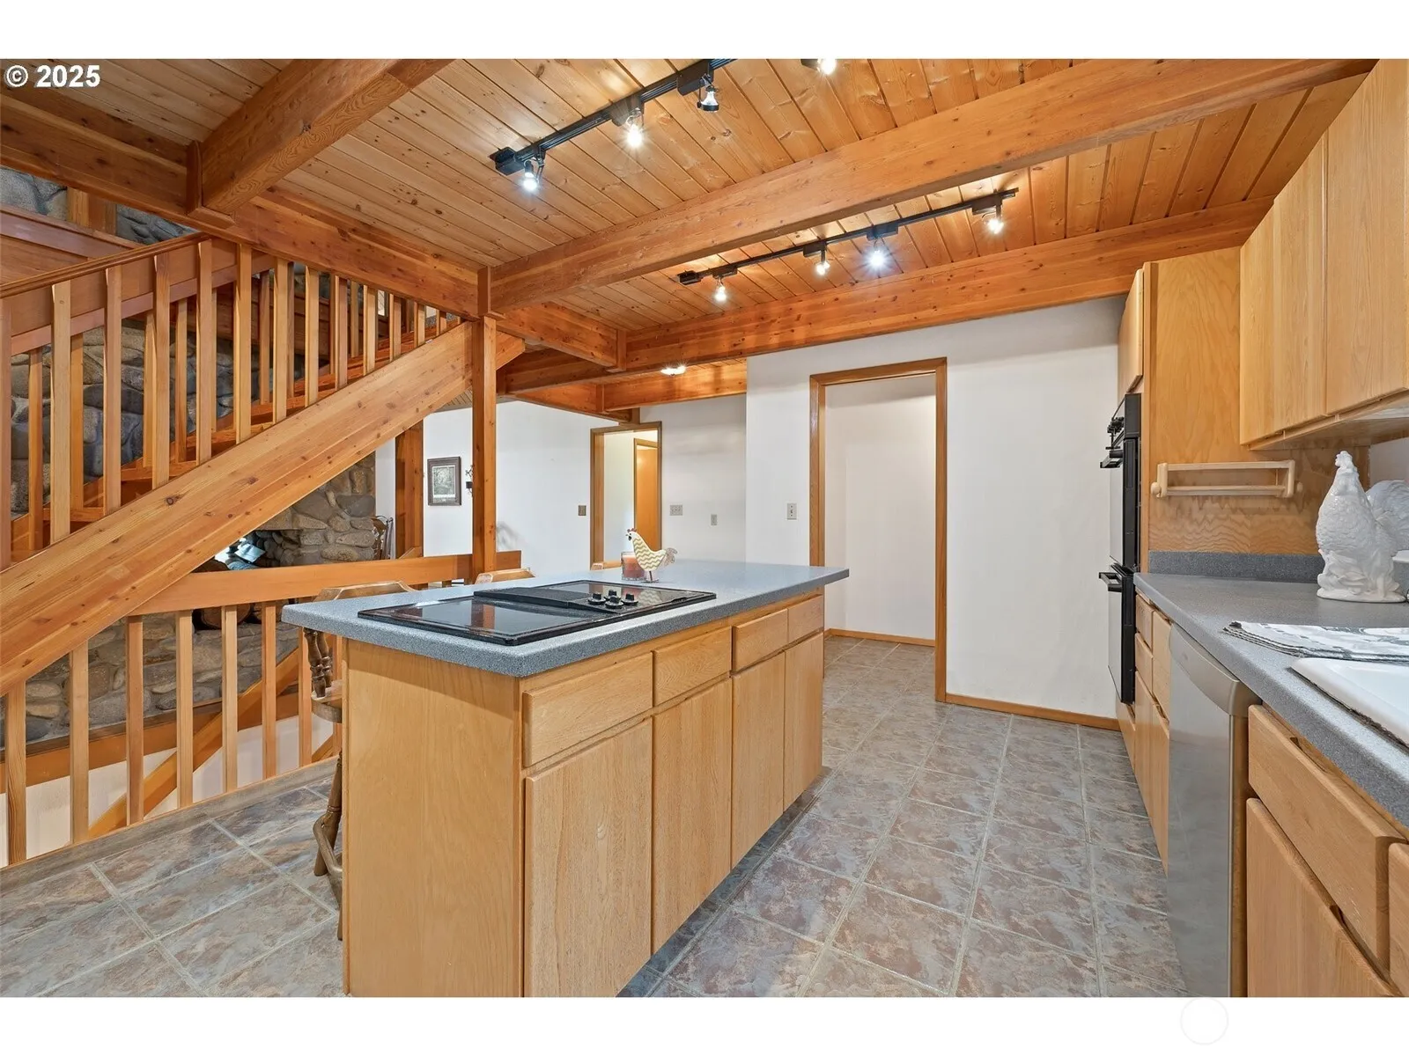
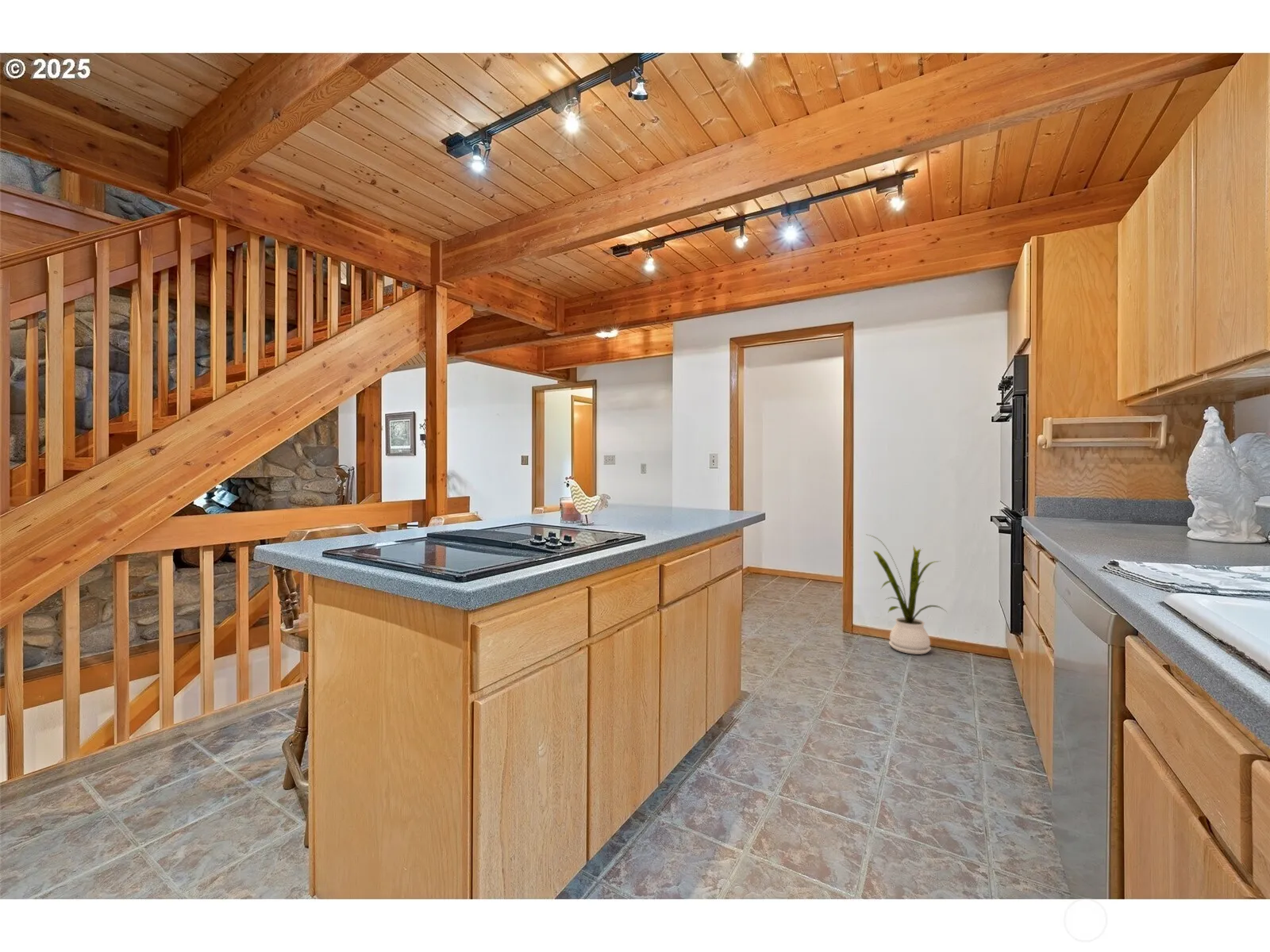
+ house plant (904, 592)
